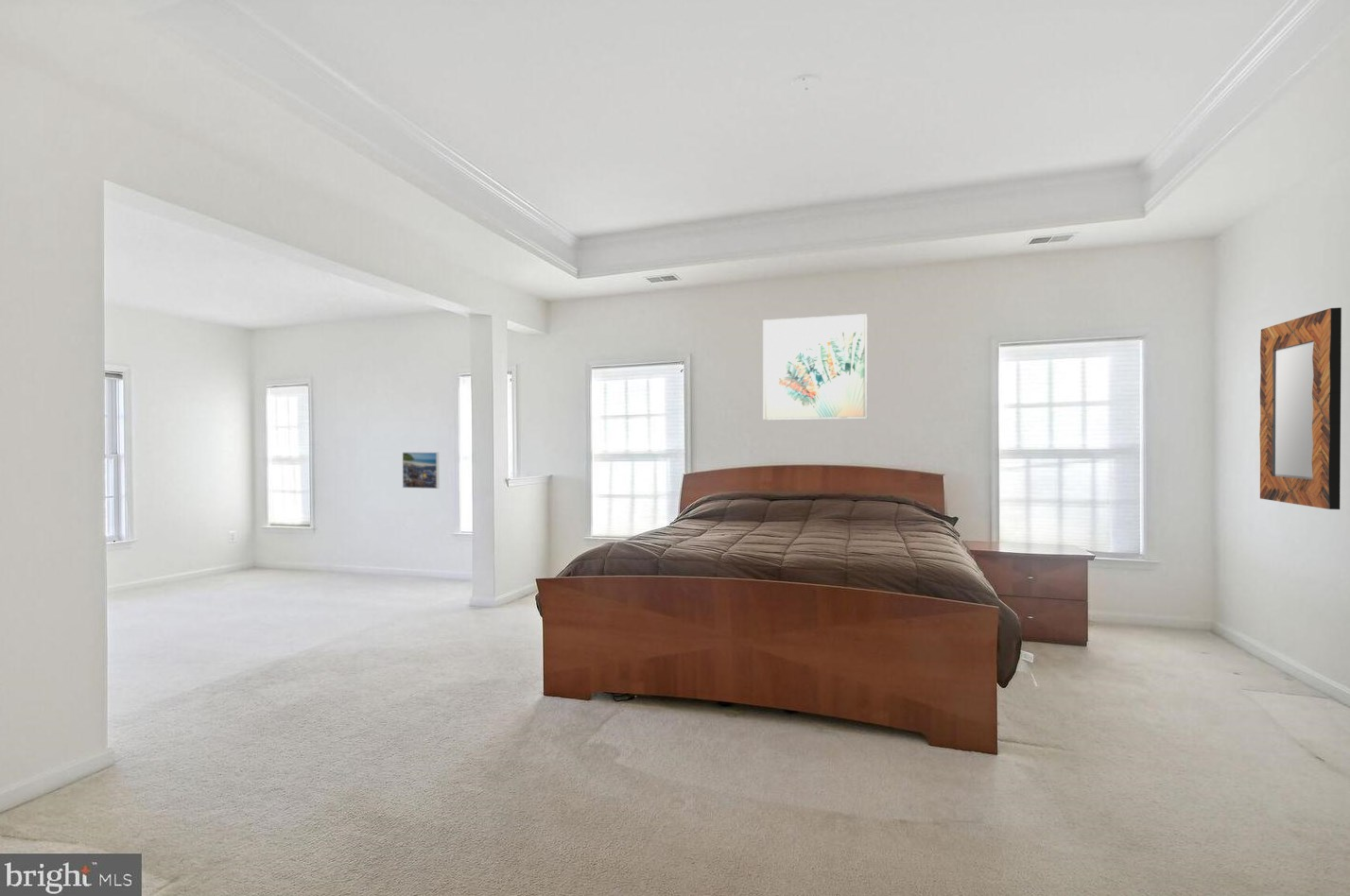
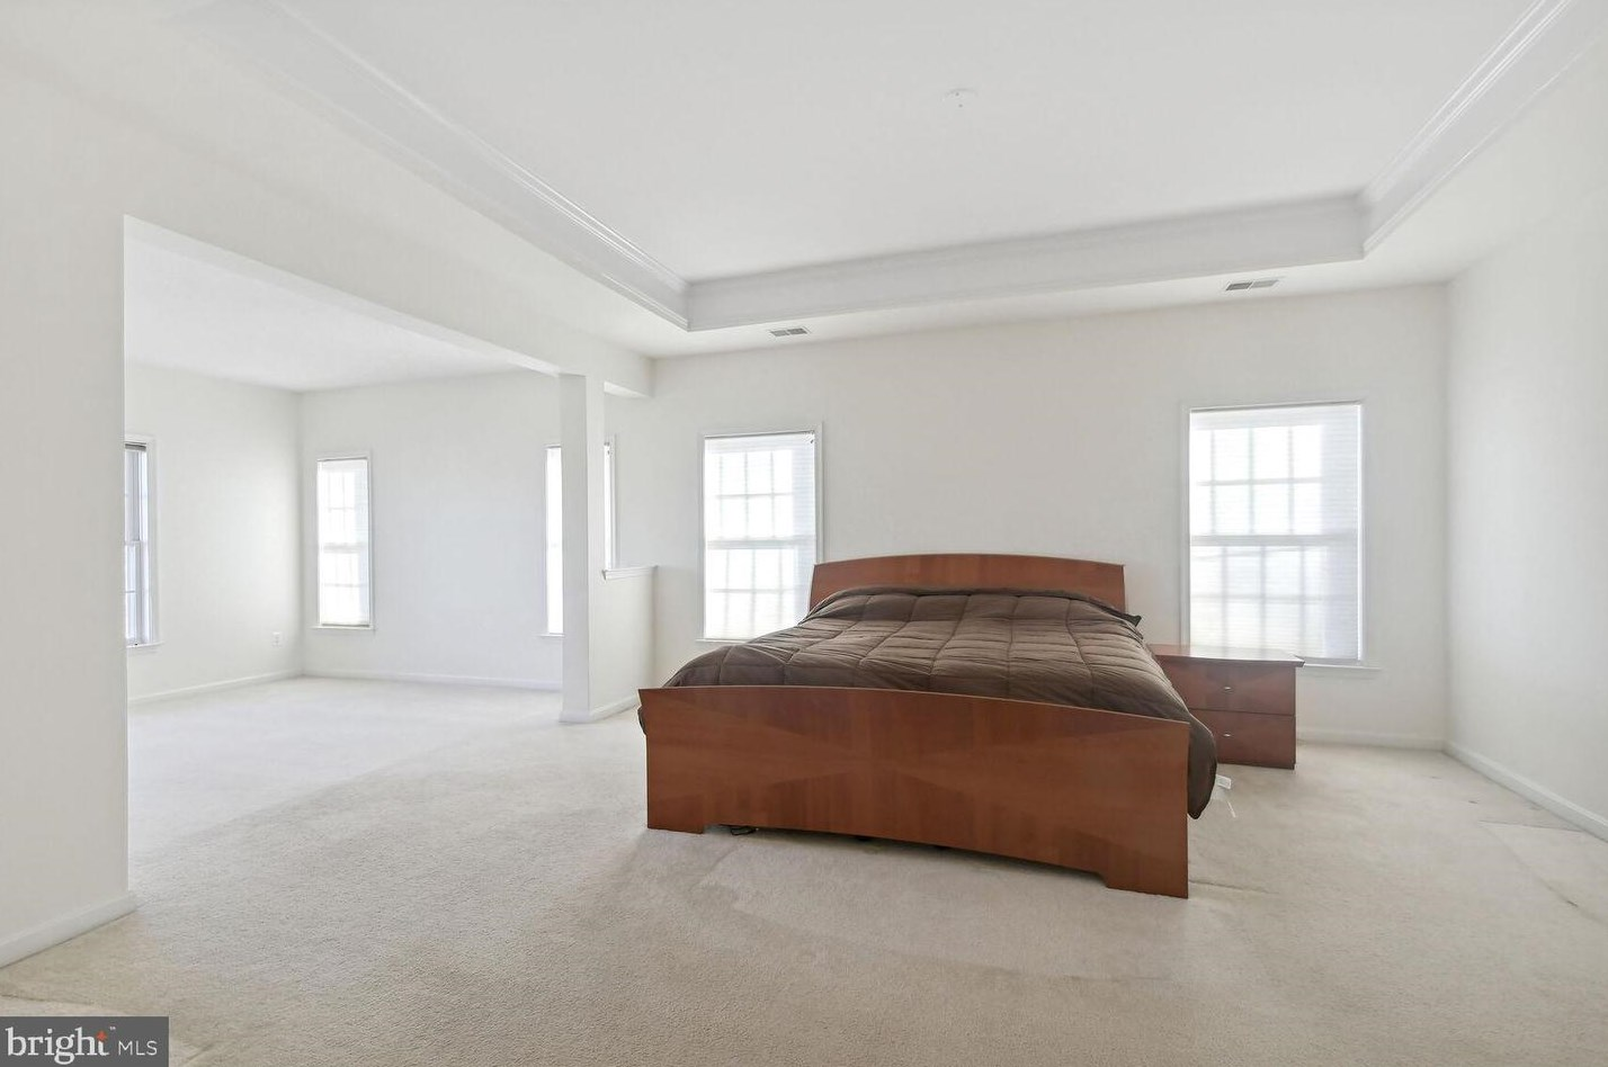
- home mirror (1296, 411)
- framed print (420, 470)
- wall art (814, 368)
